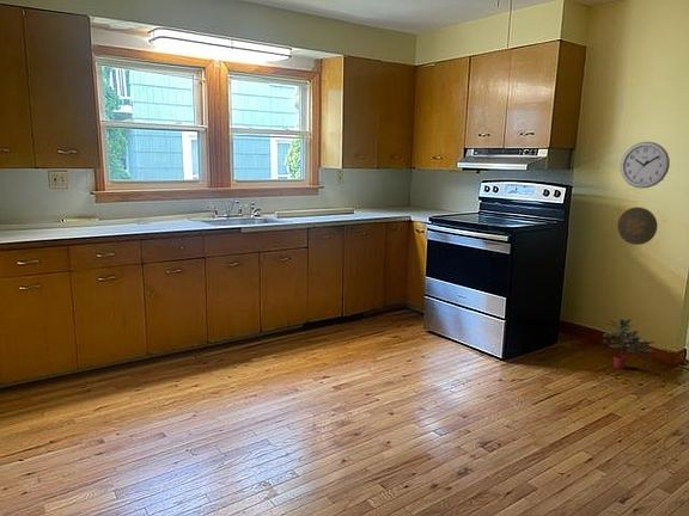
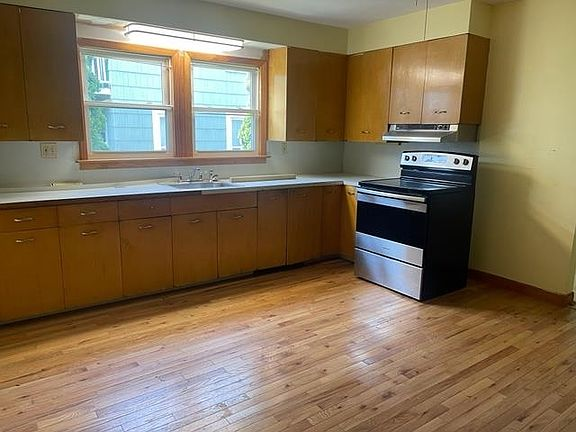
- wall clock (644, 165)
- potted plant (629, 344)
- decorative plate (635, 226)
